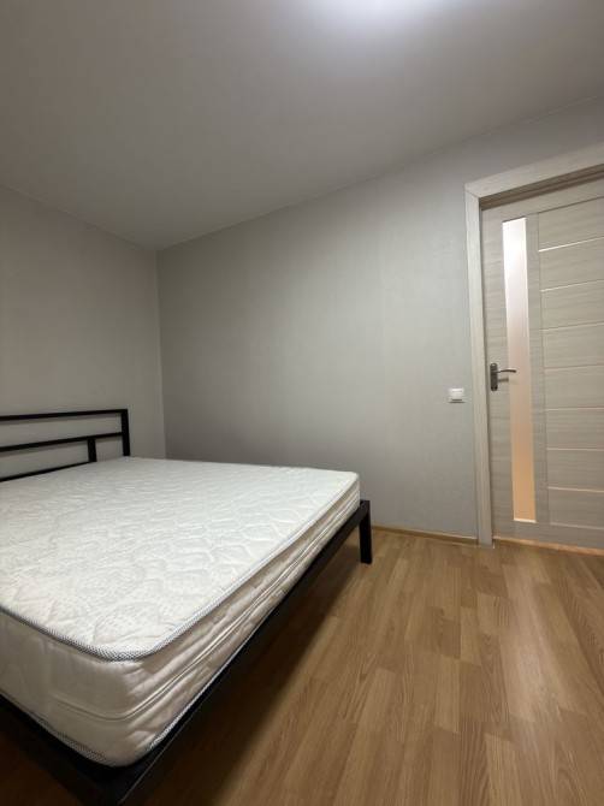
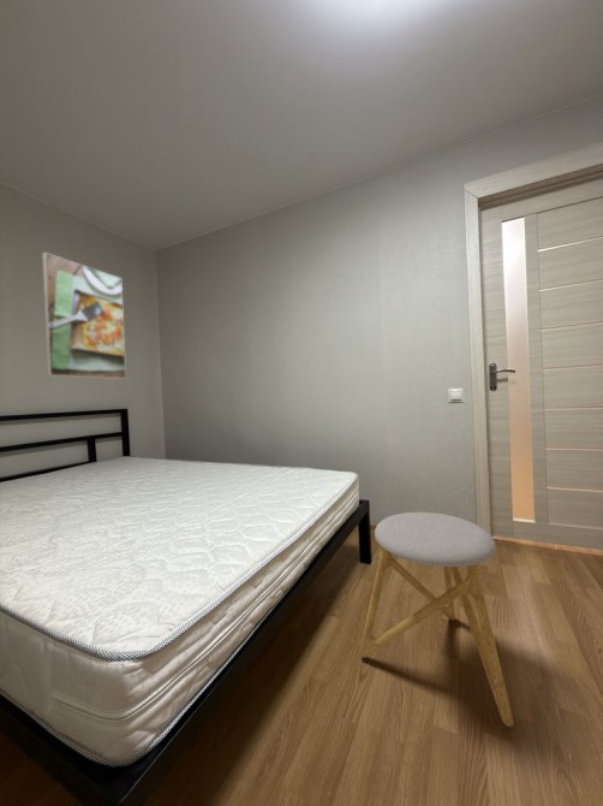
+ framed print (88, 321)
+ stool (431, 593)
